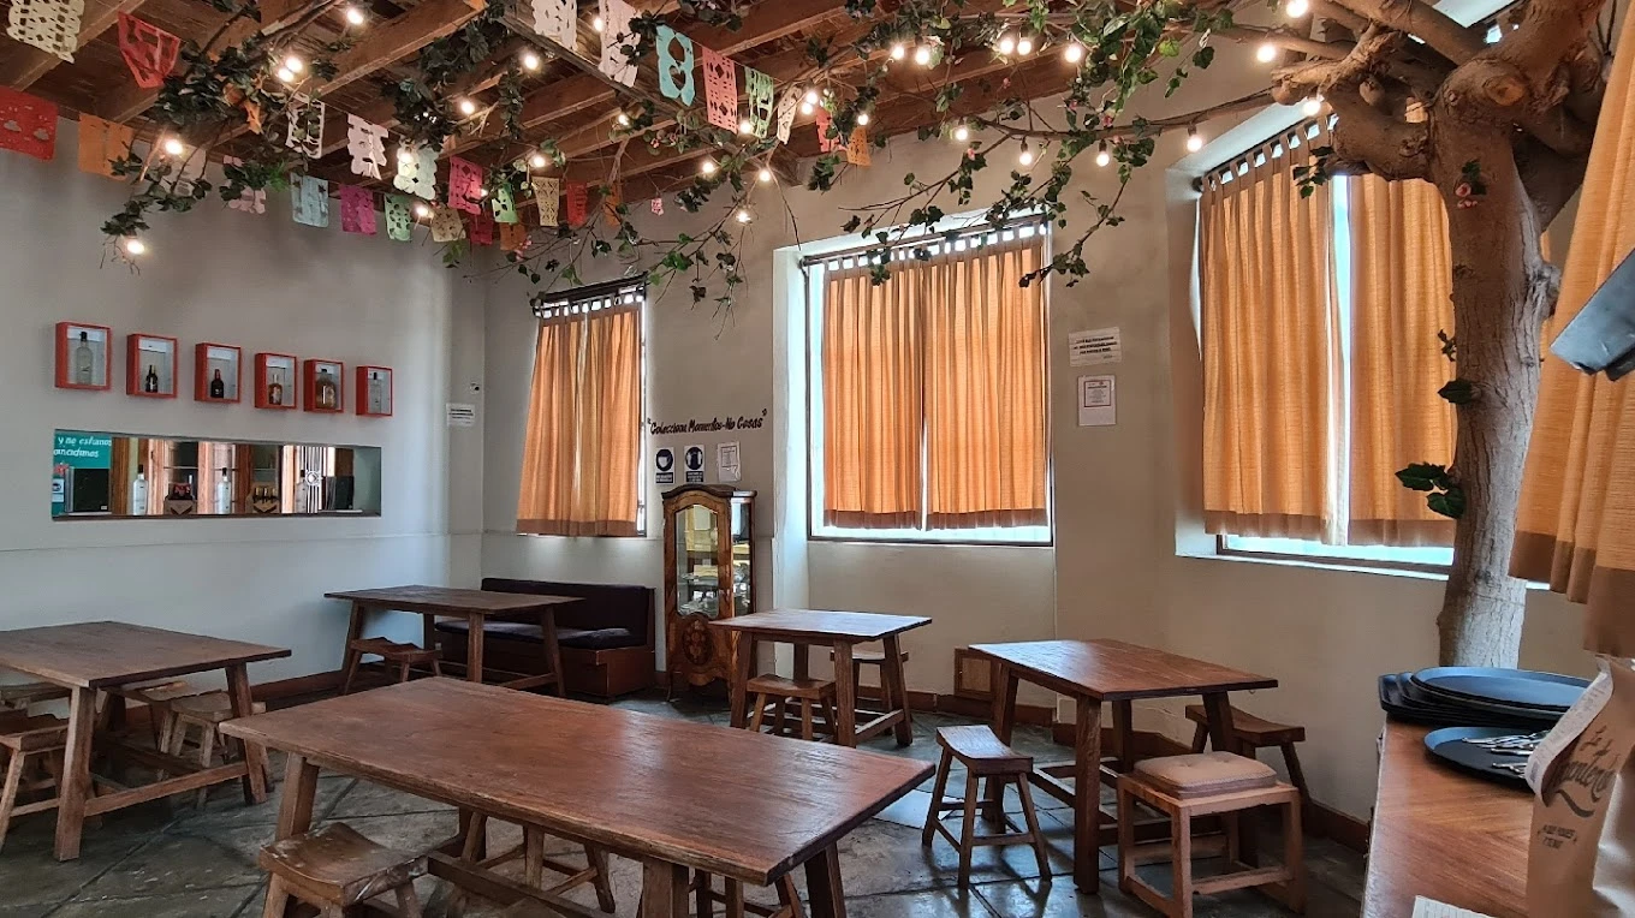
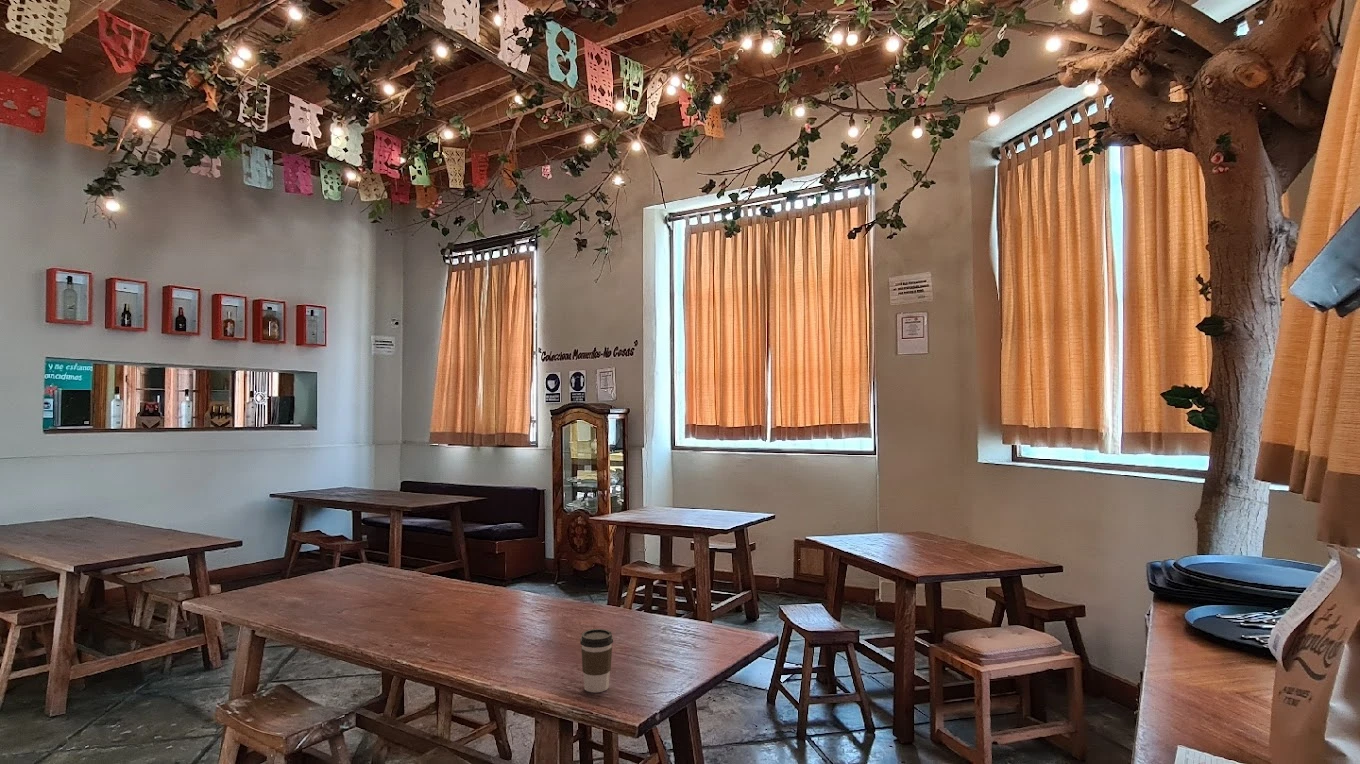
+ coffee cup (596, 660)
